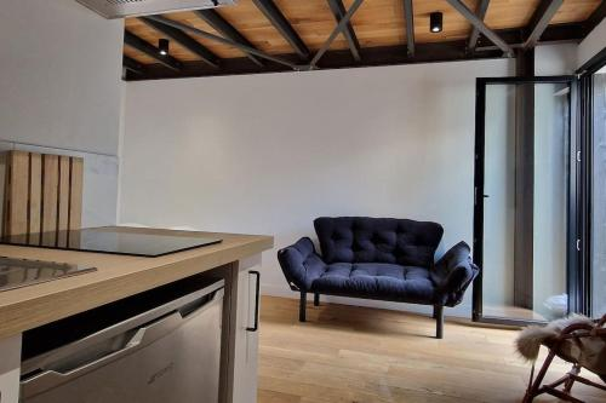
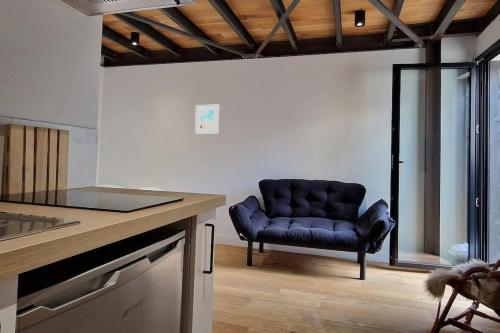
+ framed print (207, 119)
